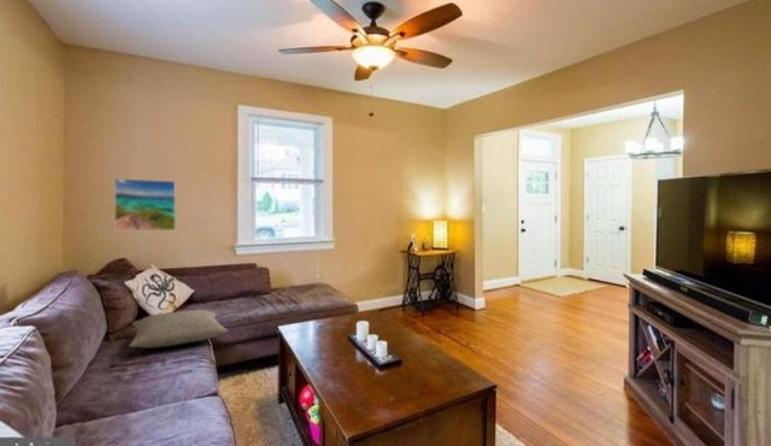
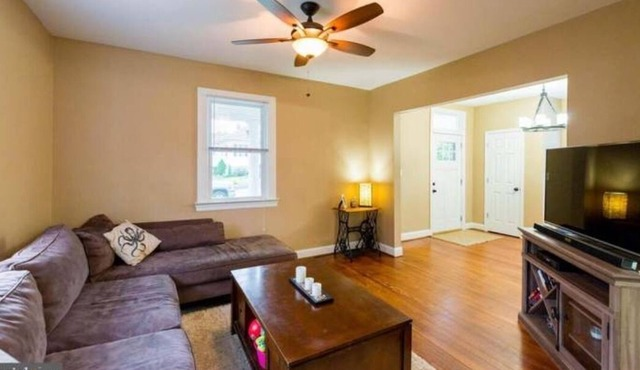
- pillow (178, 327)
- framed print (146, 205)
